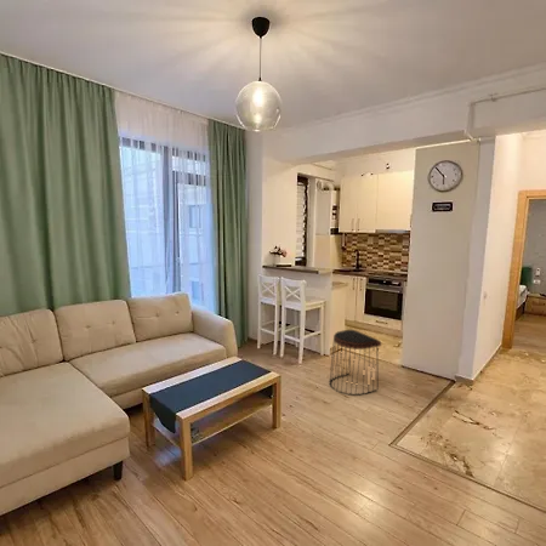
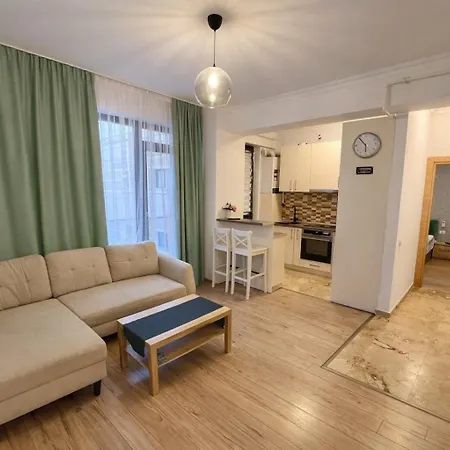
- stool (349, 360)
